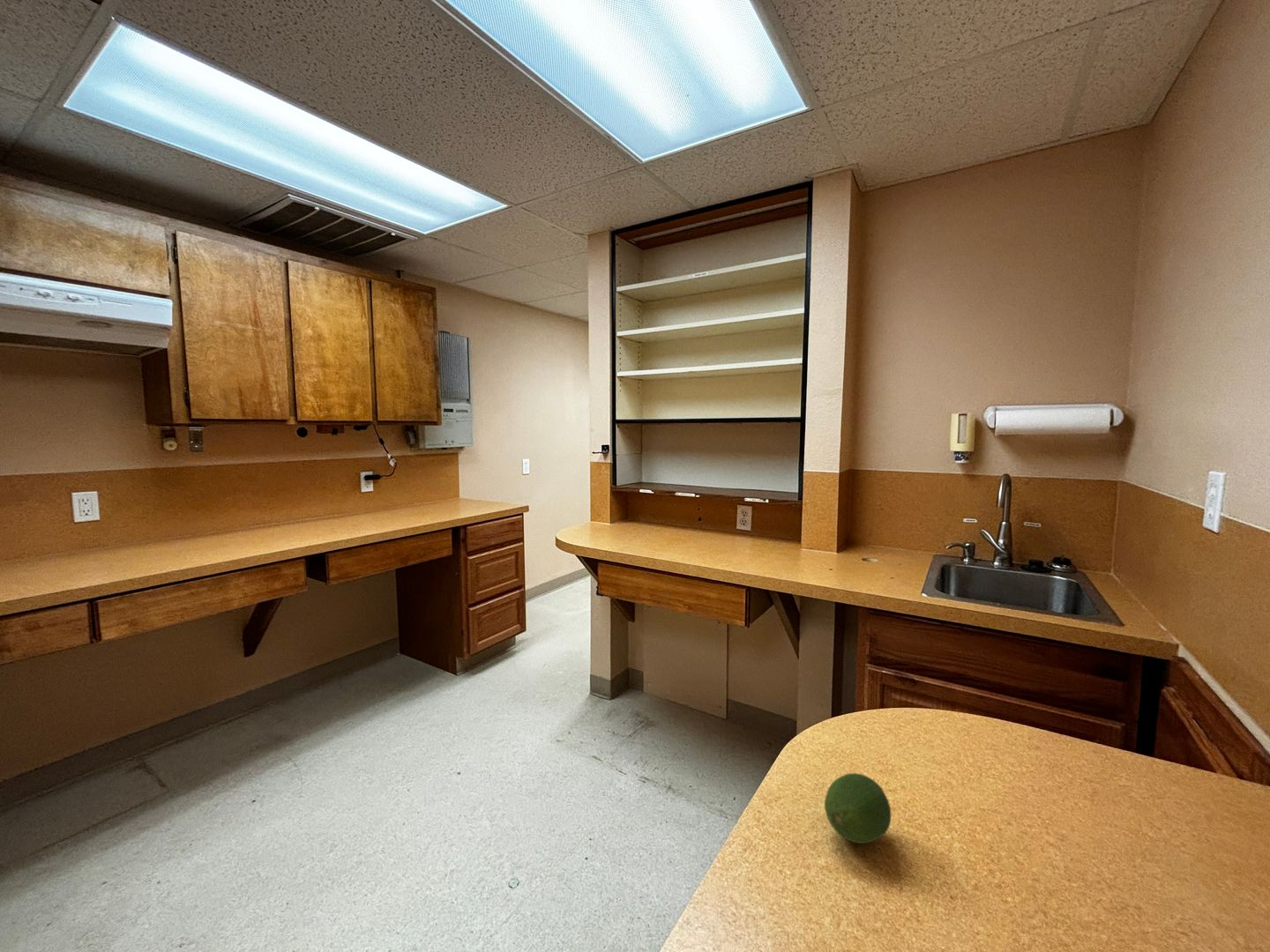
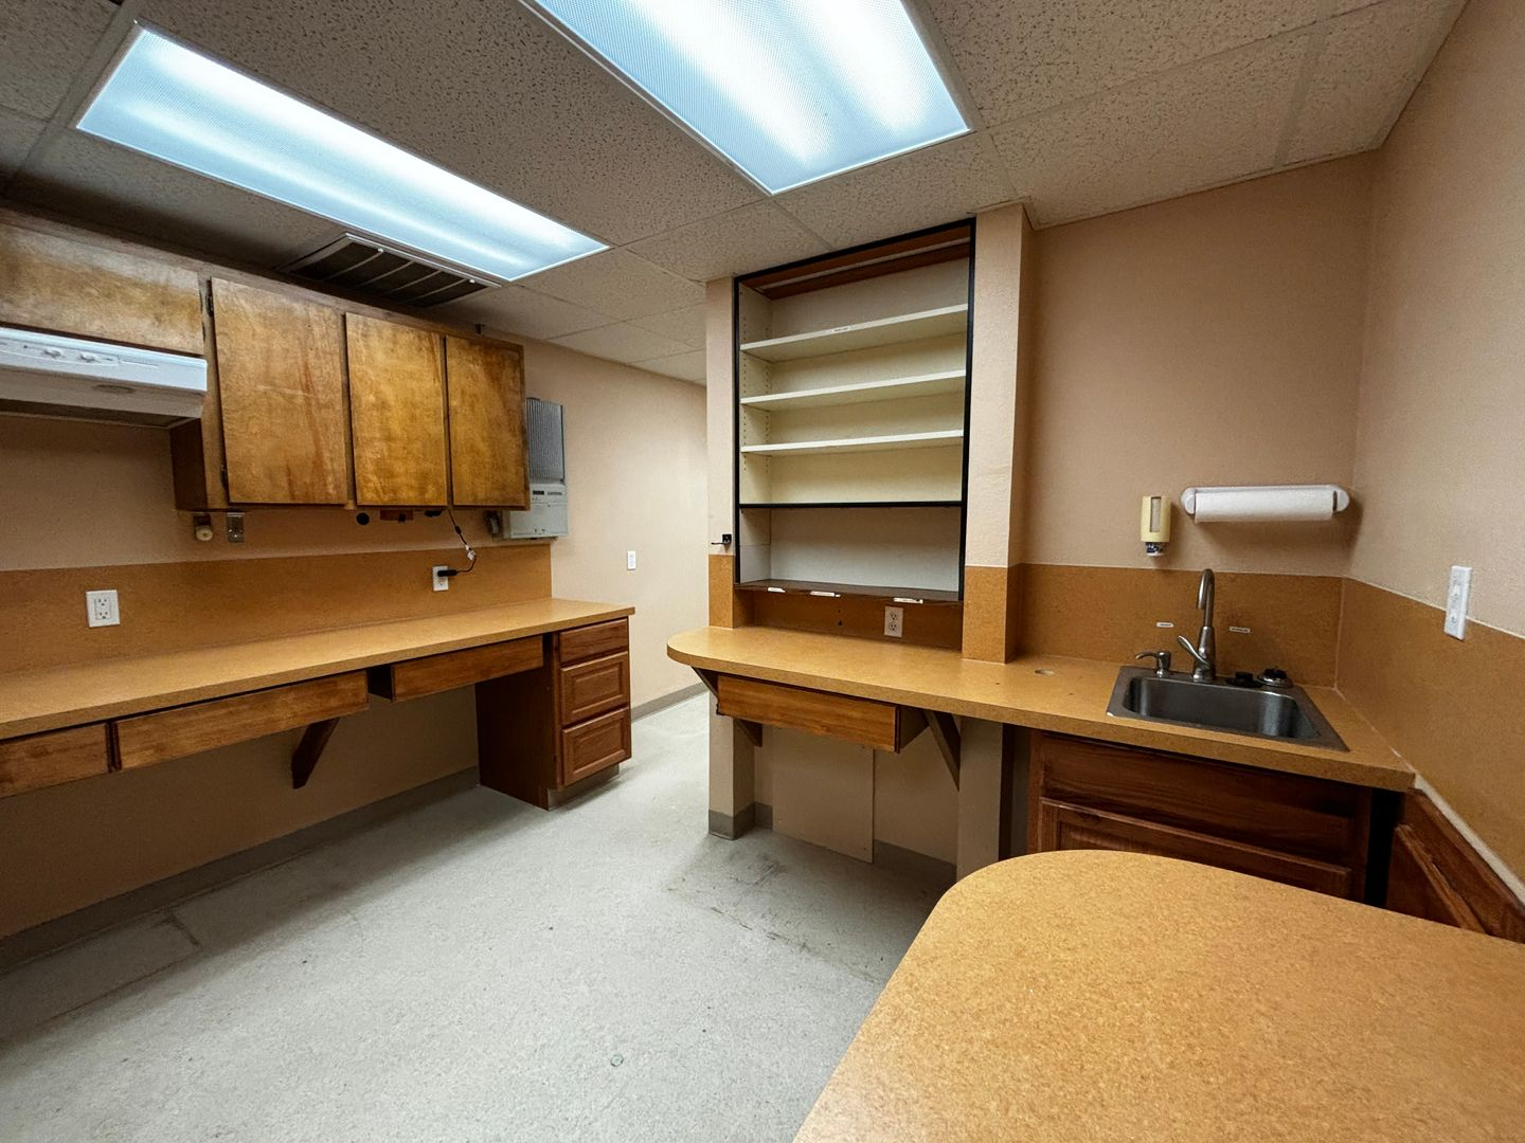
- fruit (857, 807)
